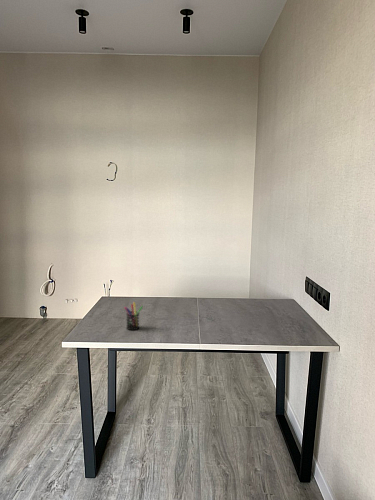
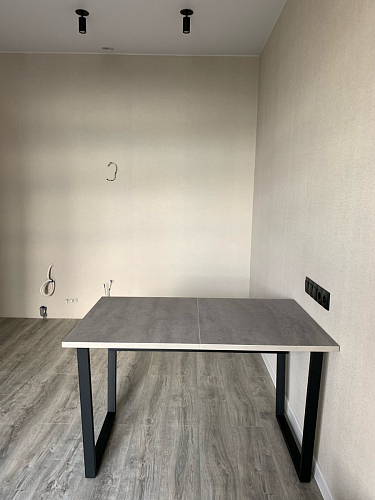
- pen holder (134, 315)
